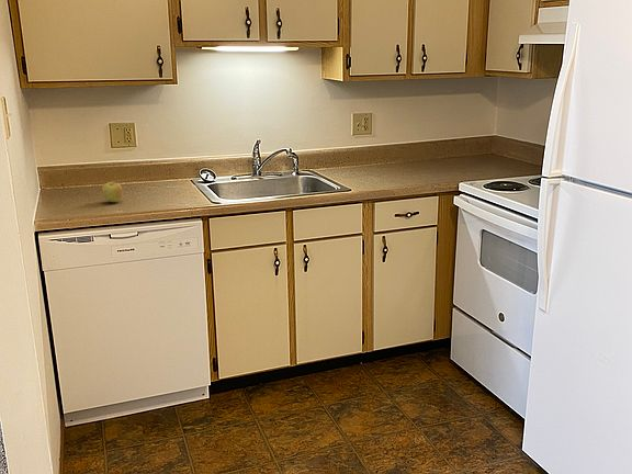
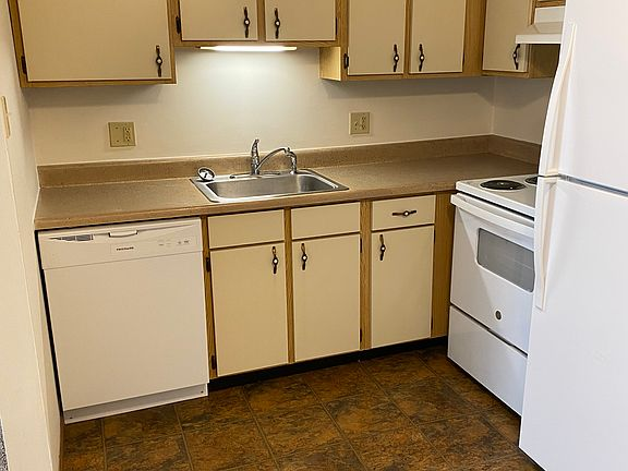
- apple (112, 192)
